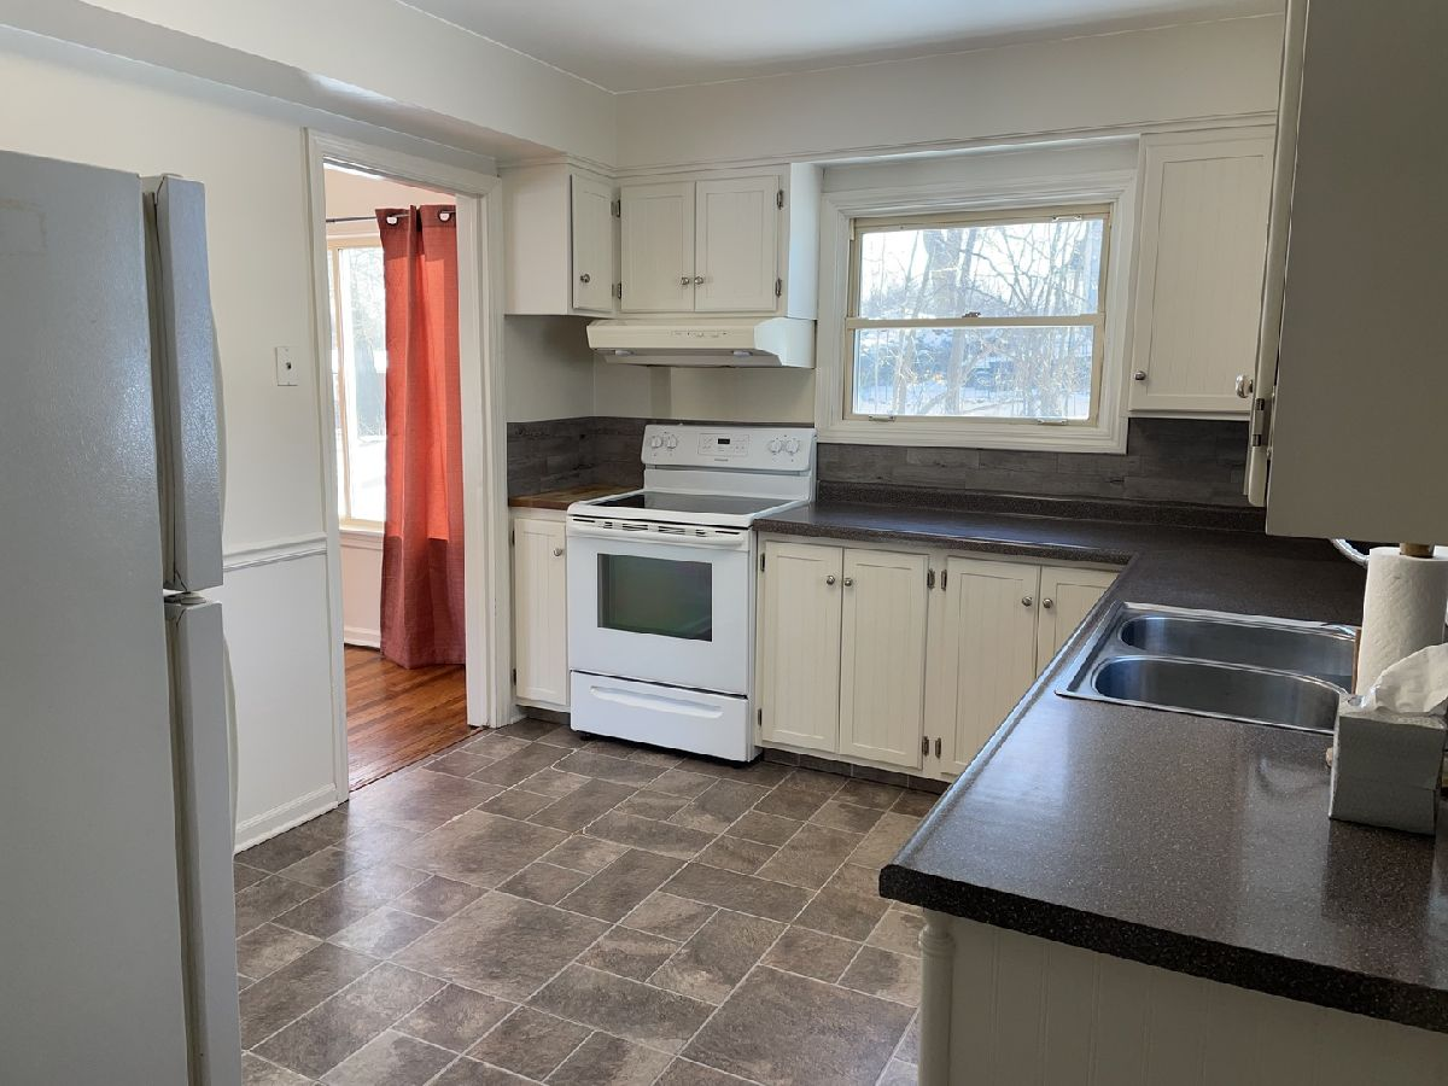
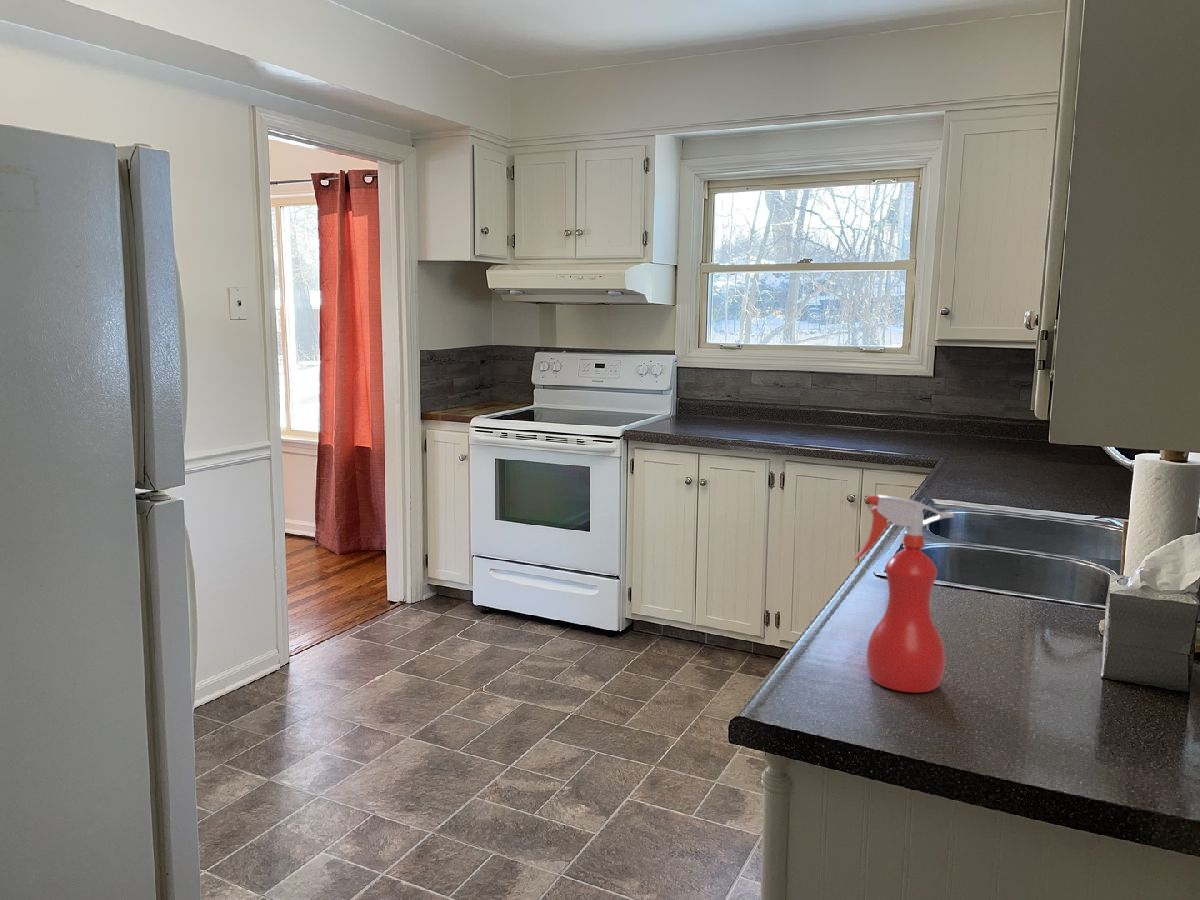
+ spray bottle (900, 589)
